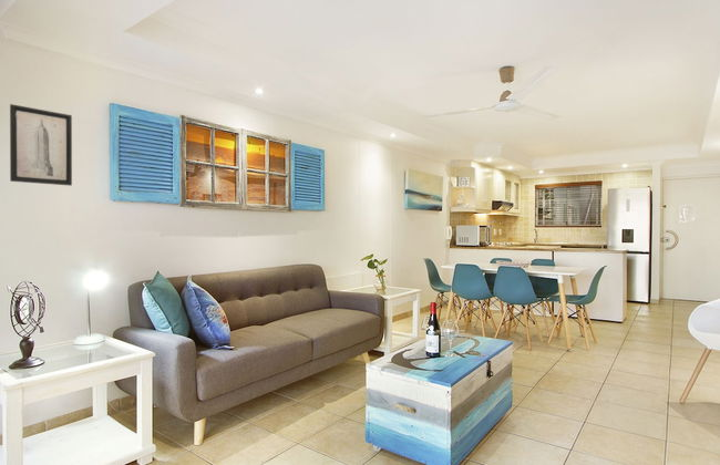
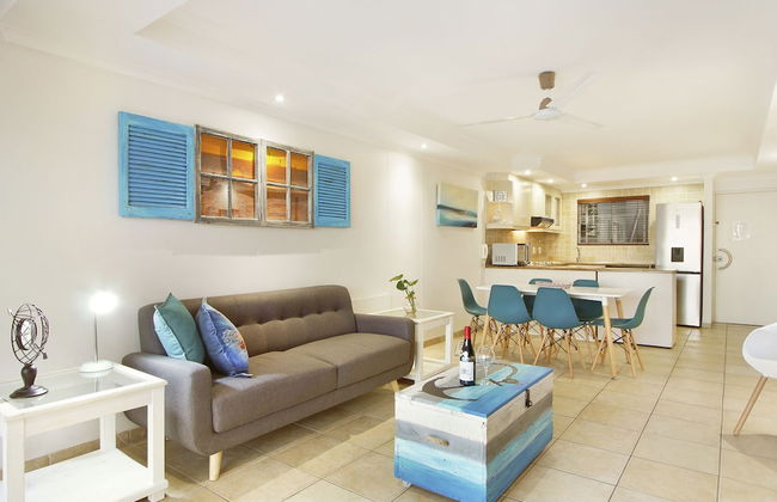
- wall art (42, 146)
